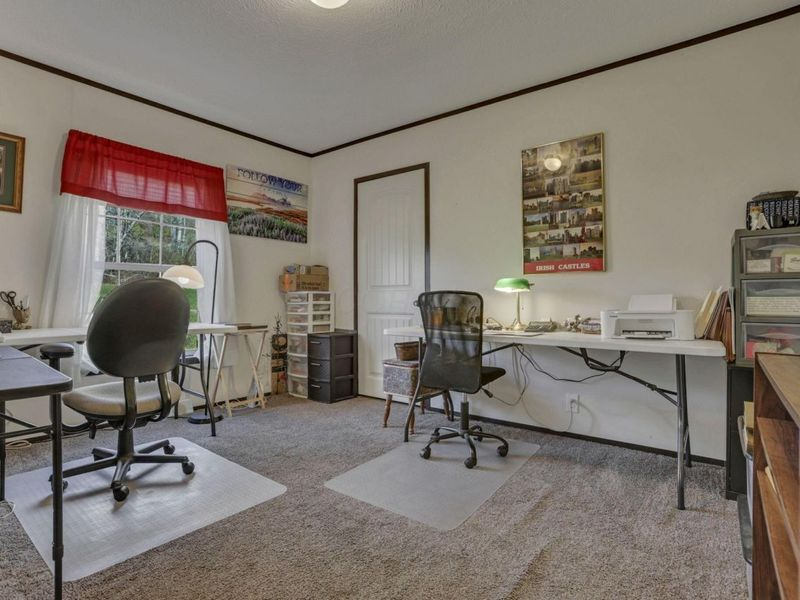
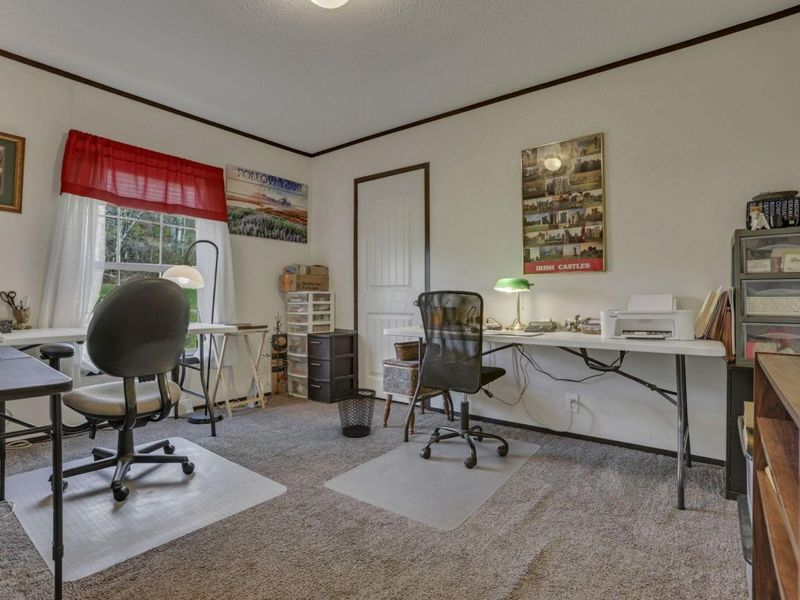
+ wastebasket (356, 412)
